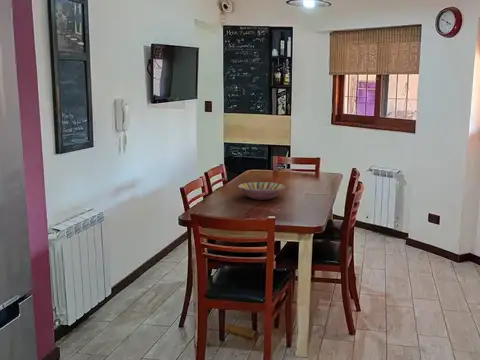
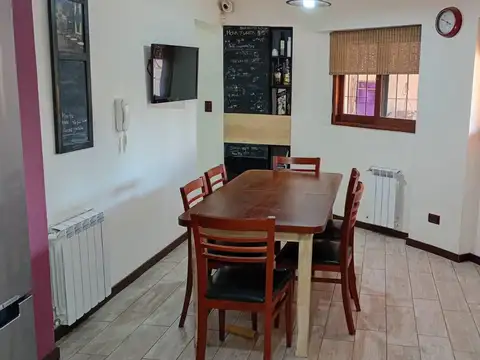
- serving bowl (261, 191)
